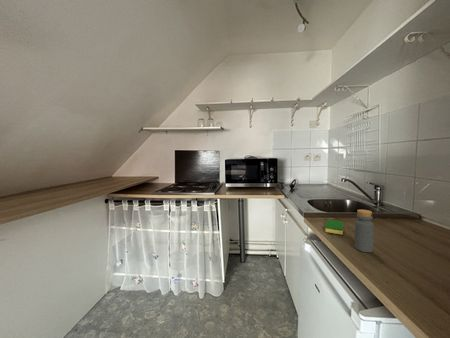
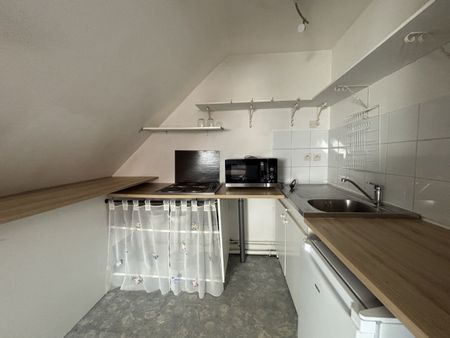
- bottle (364, 230)
- dish sponge (334, 226)
